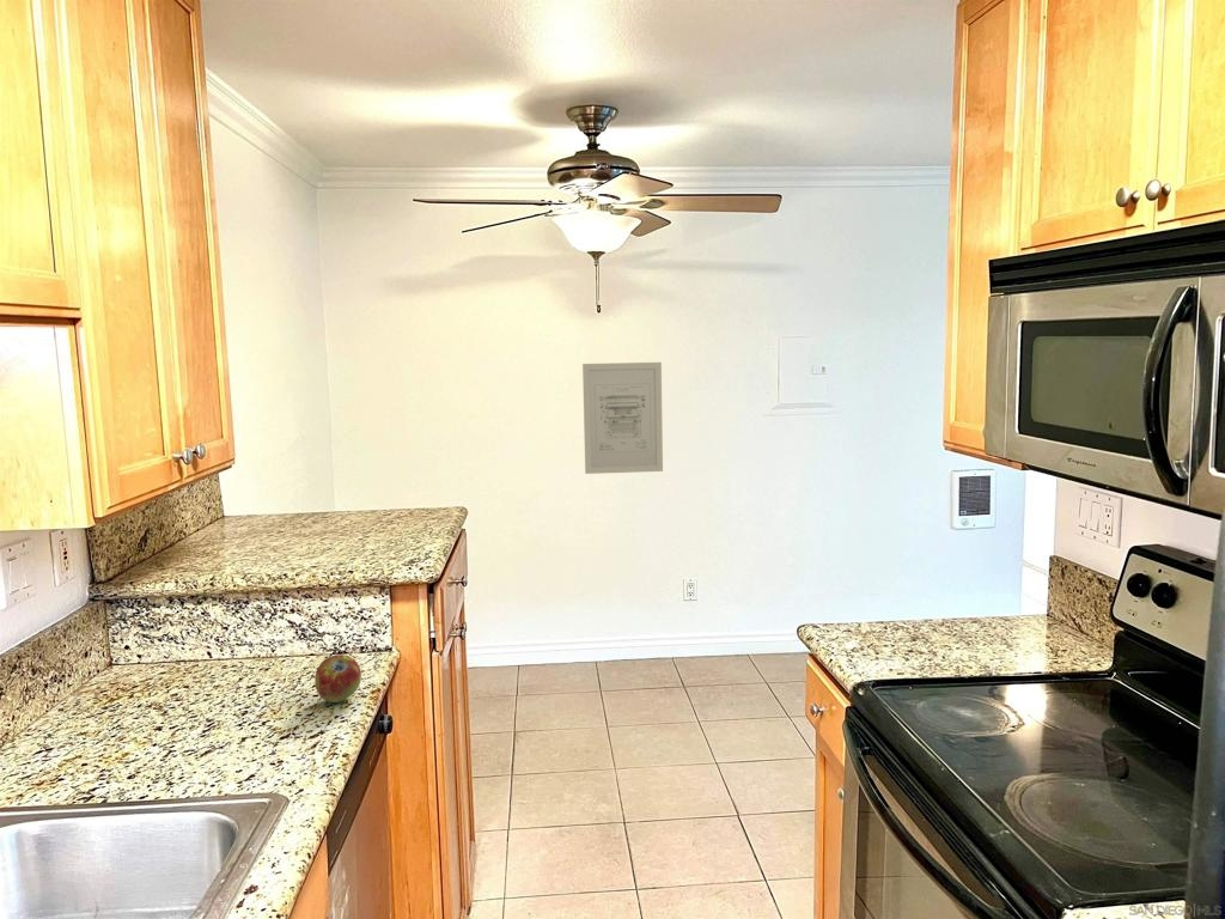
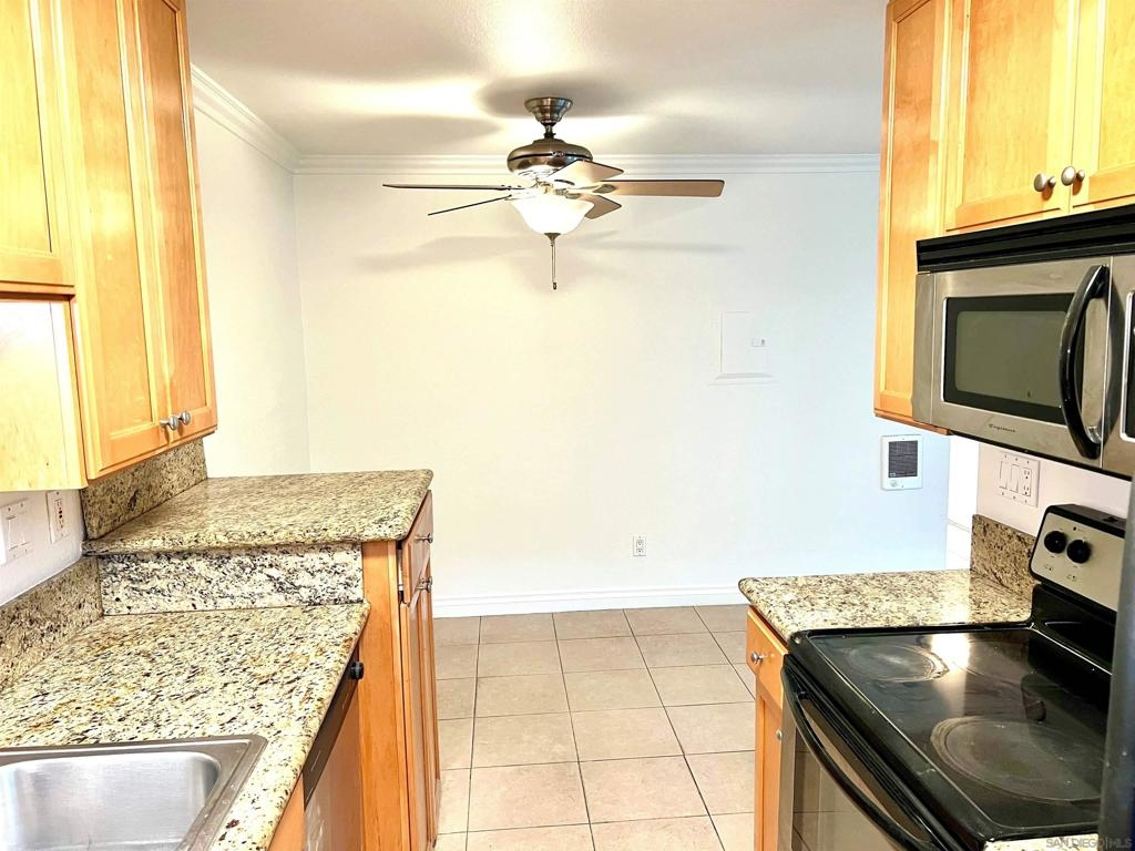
- wall art (622, 418)
- fruit (337, 678)
